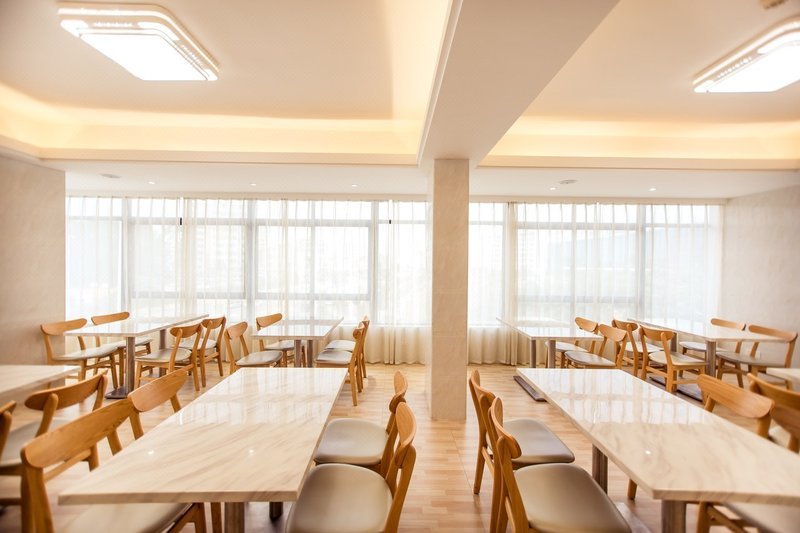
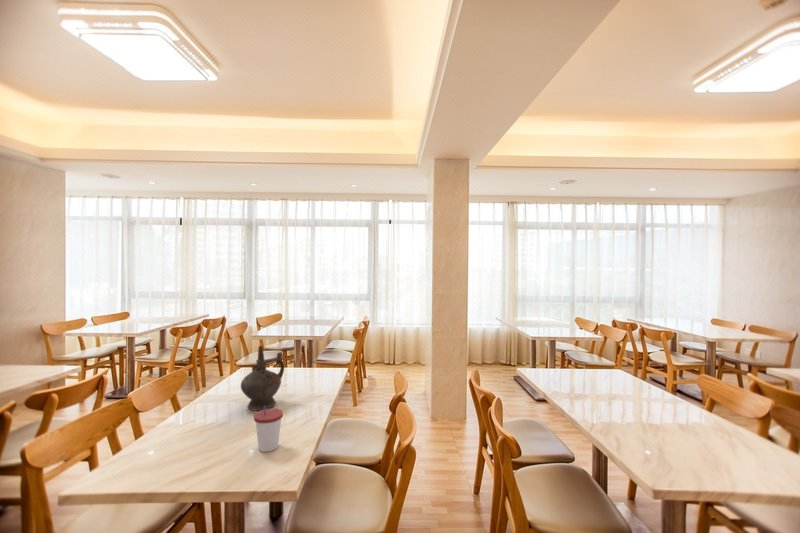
+ ceremonial vessel (263, 375)
+ cup (268, 426)
